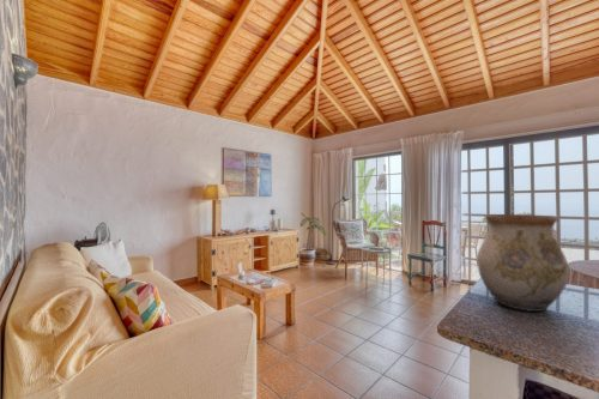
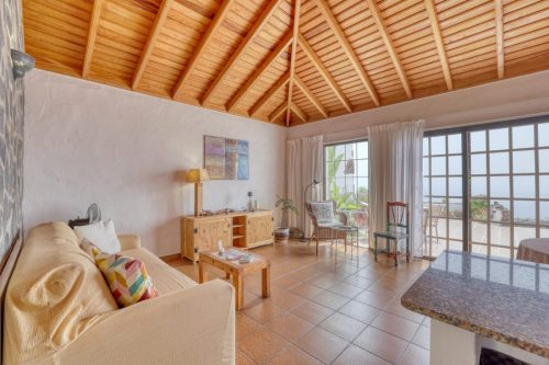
- vase (519, 260)
